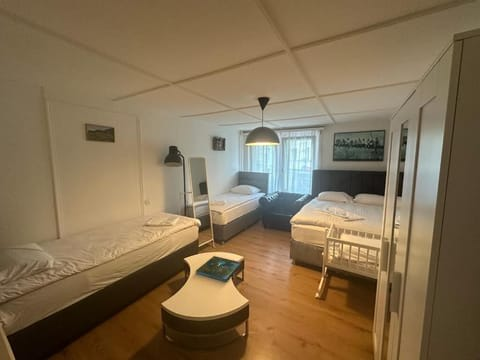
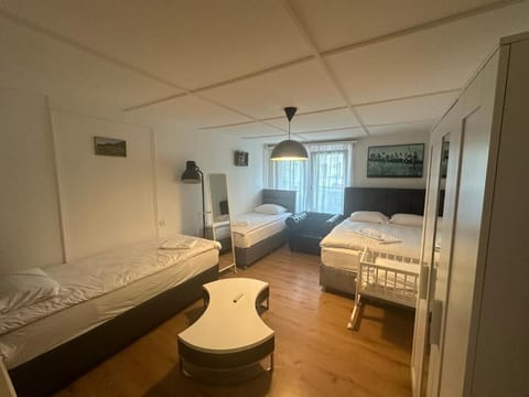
- board game (219, 266)
